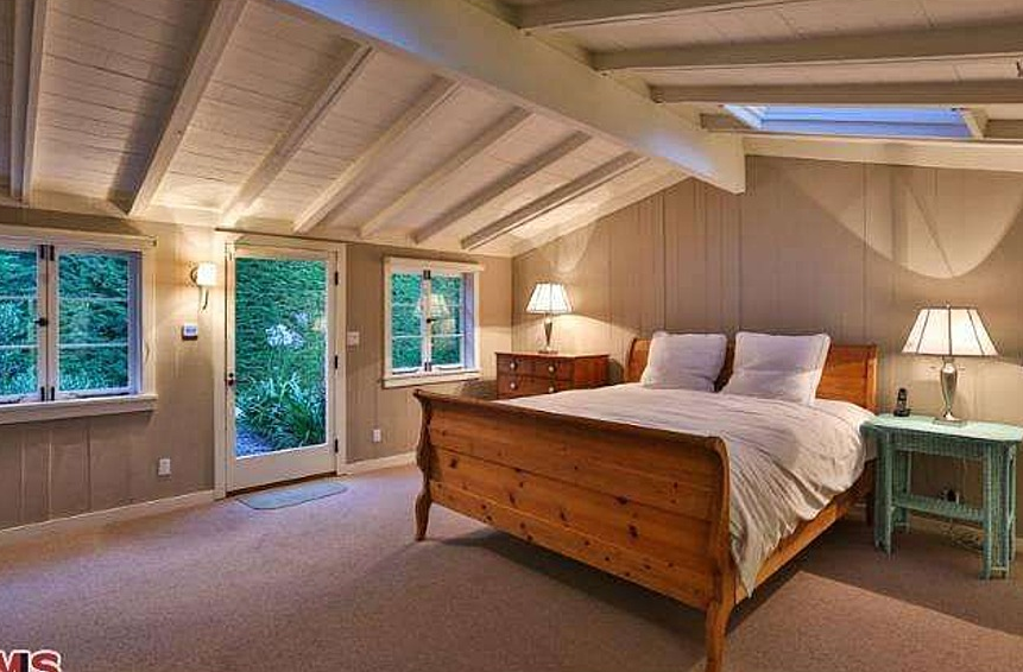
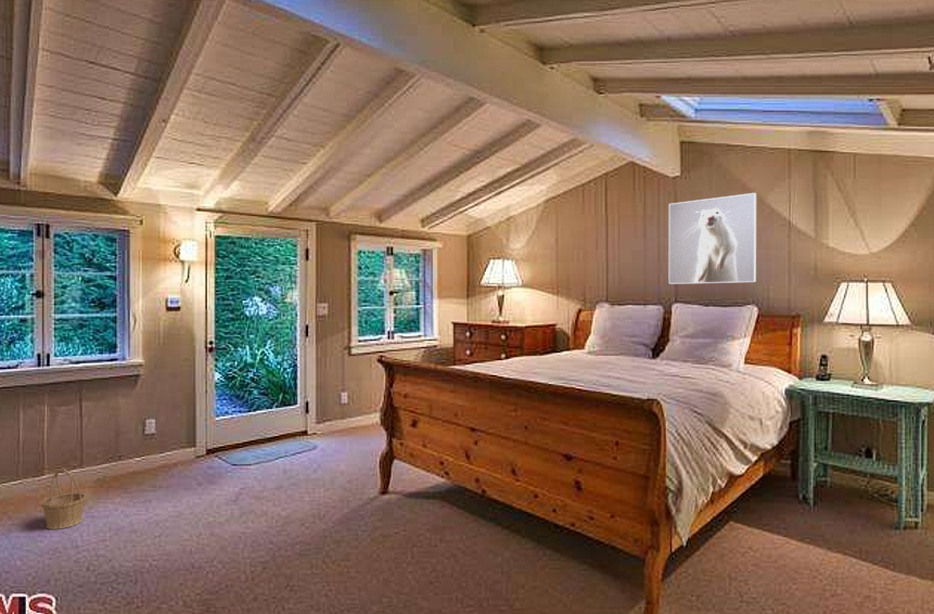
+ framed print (709, 241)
+ basket (64, 496)
